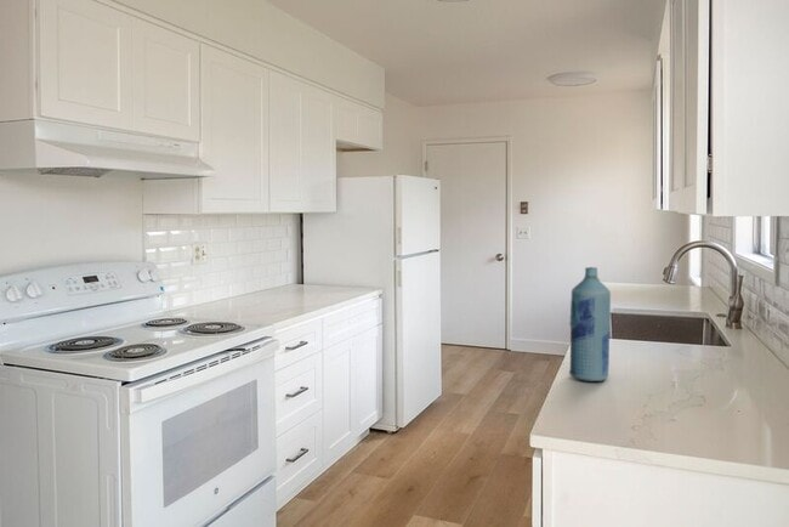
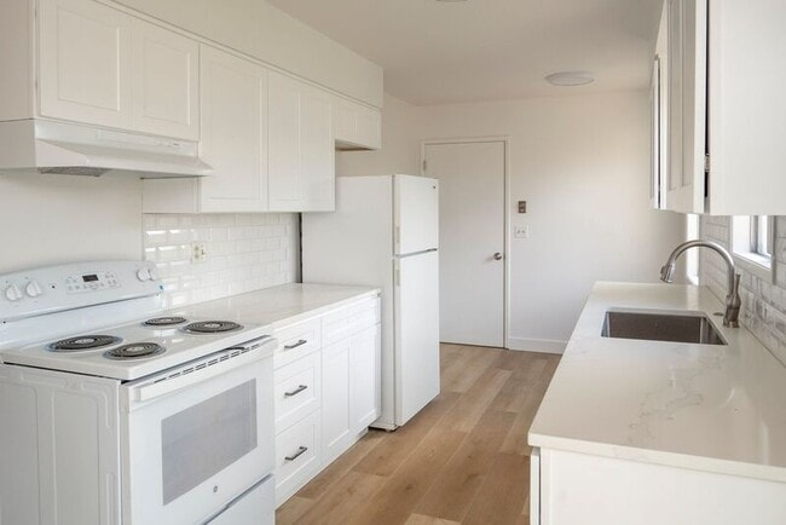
- bottle (589, 323)
